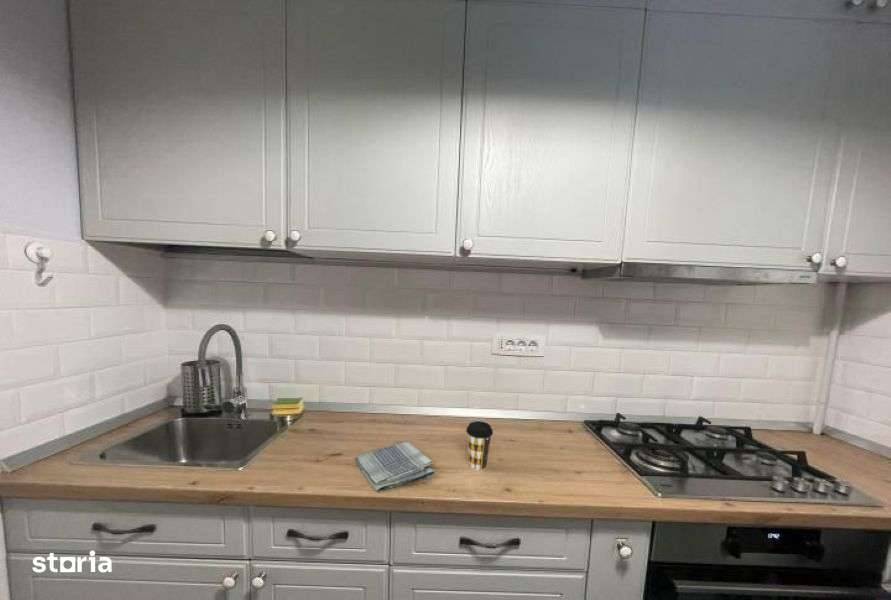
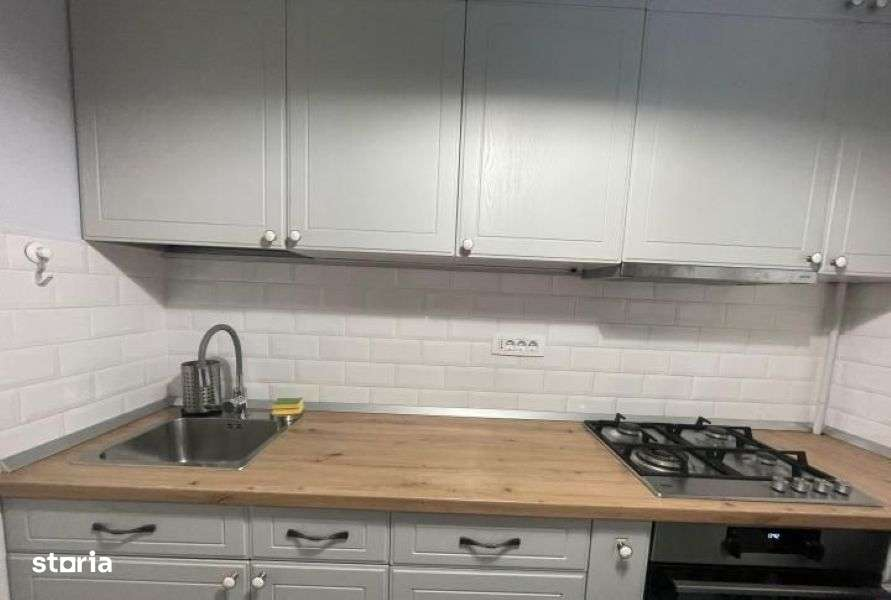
- coffee cup (478, 445)
- dish towel (394, 463)
